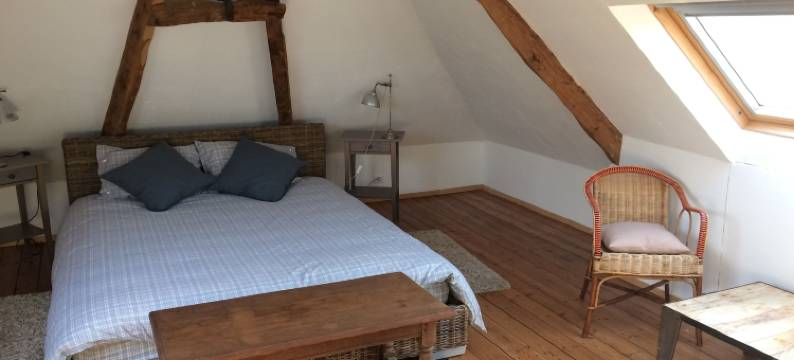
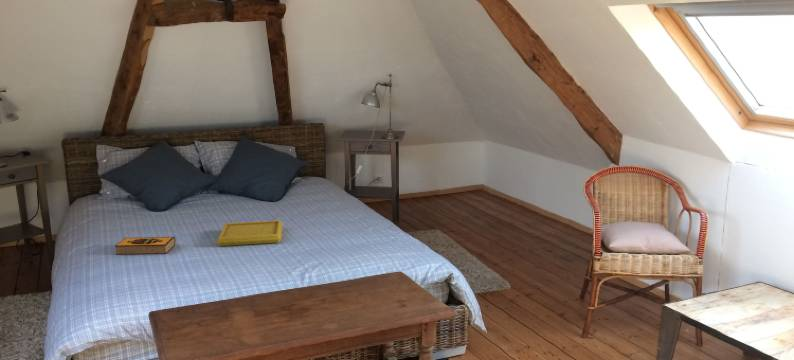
+ serving tray (251, 232)
+ hardback book (146, 245)
